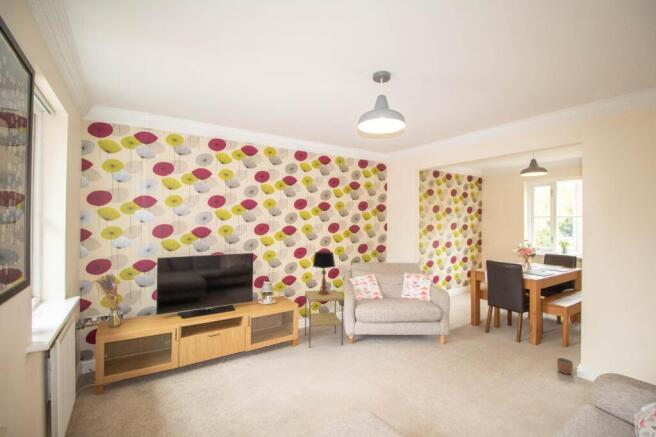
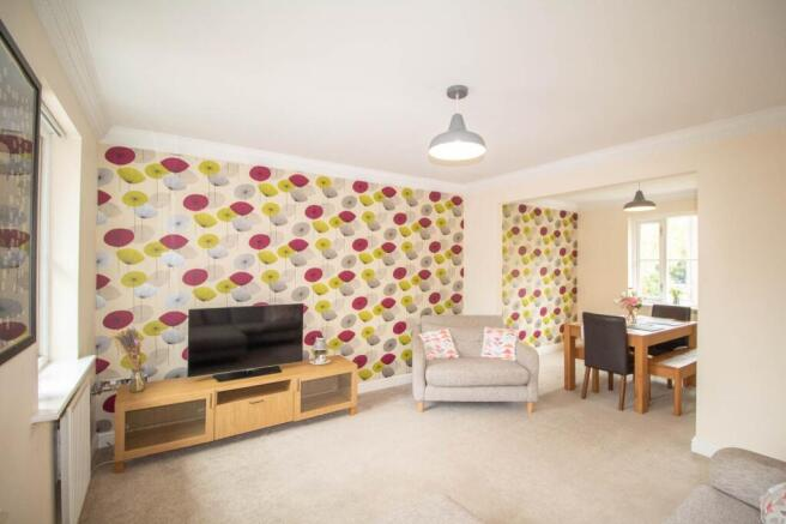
- planter (564, 366)
- side table (323, 317)
- table lamp (323, 273)
